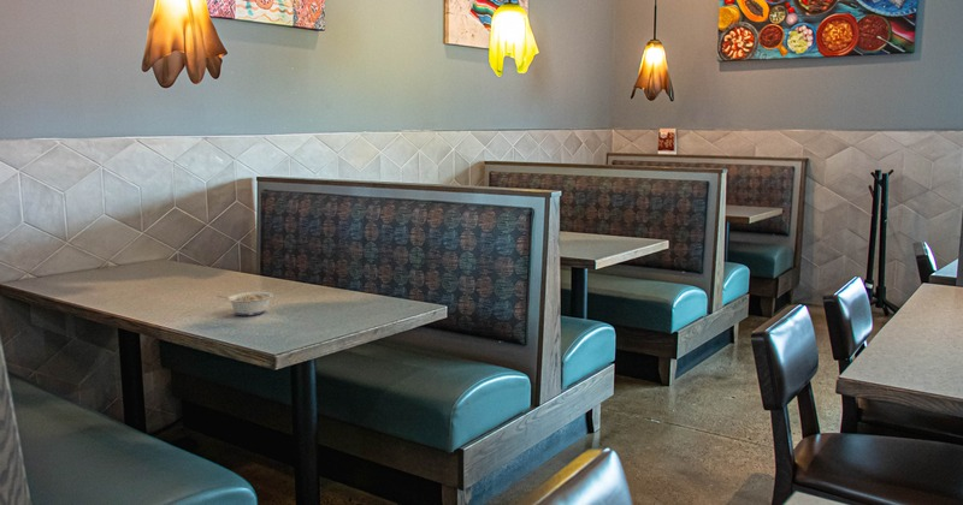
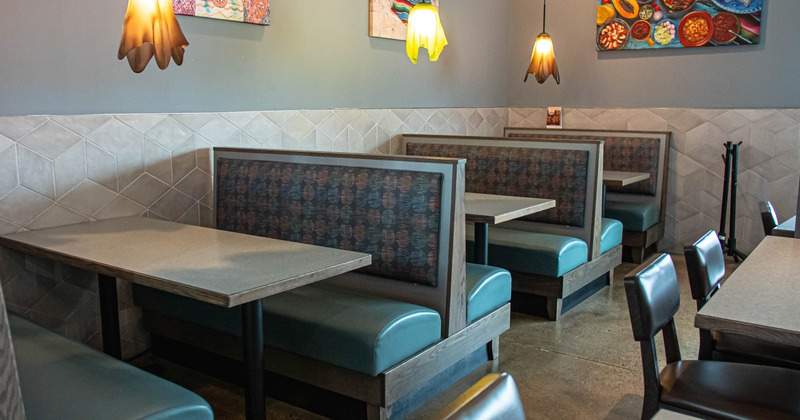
- legume (249, 302)
